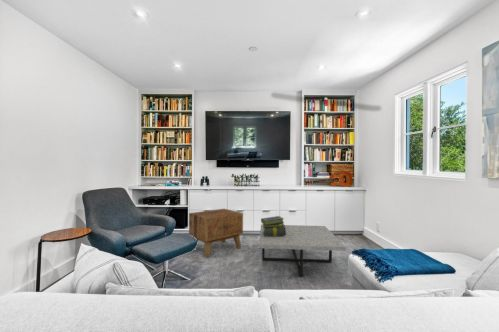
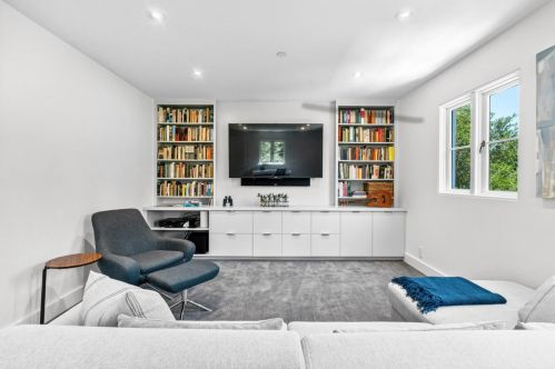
- side table (216, 230)
- stack of books (273, 225)
- coffee table (296, 247)
